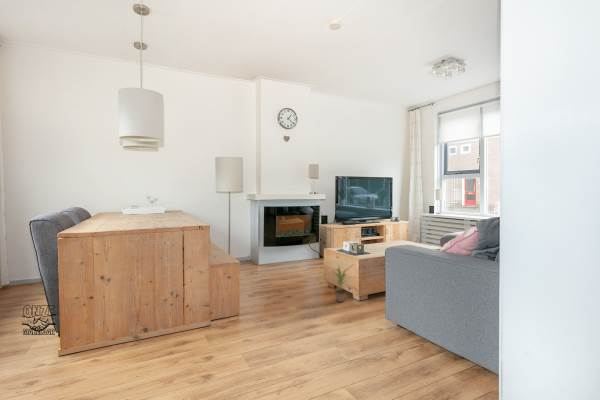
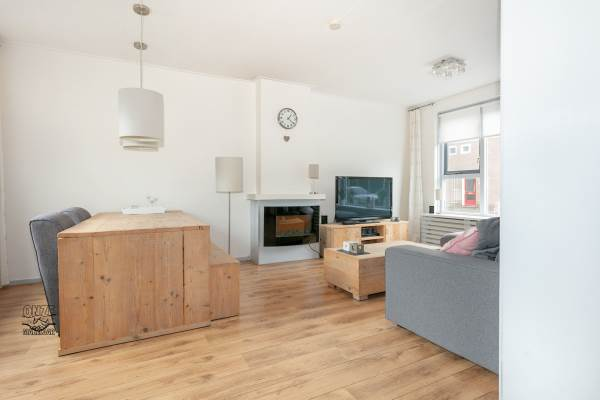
- potted plant (340, 282)
